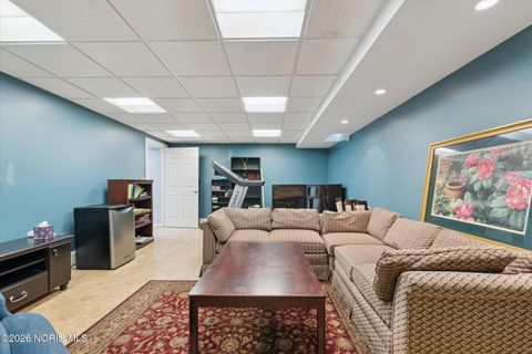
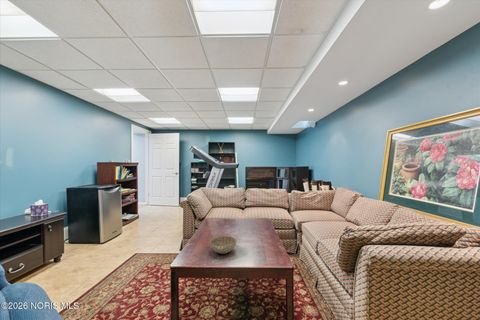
+ decorative bowl (223, 245)
